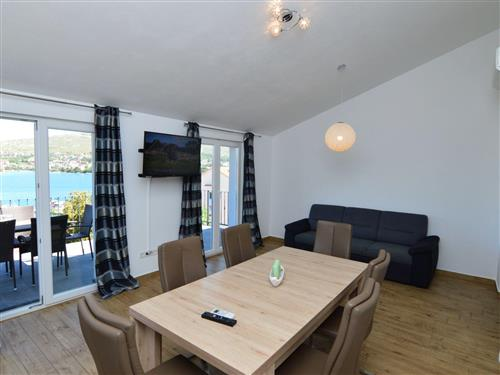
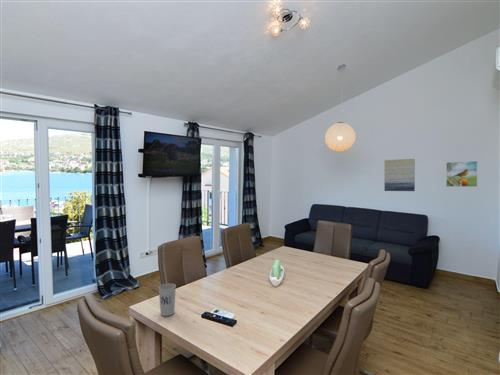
+ cup (167, 299)
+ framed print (461, 174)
+ wall art (399, 175)
